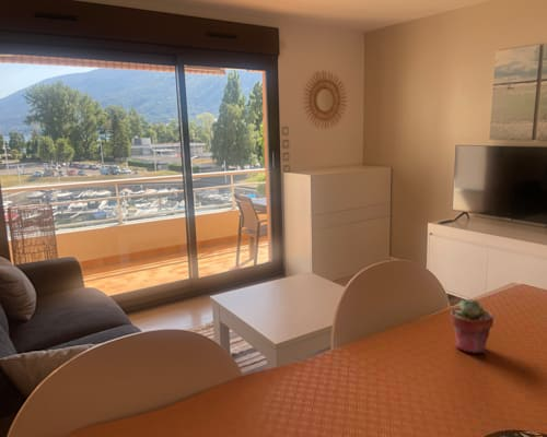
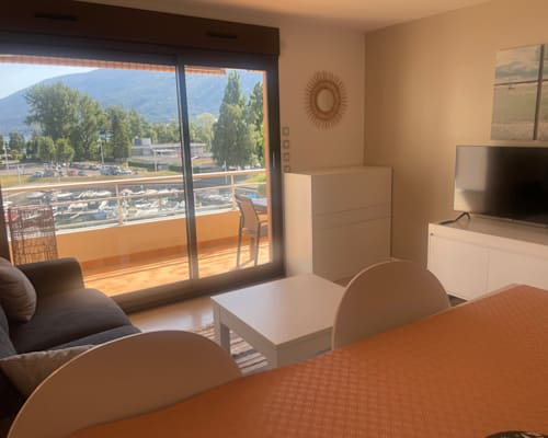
- potted succulent (470, 323)
